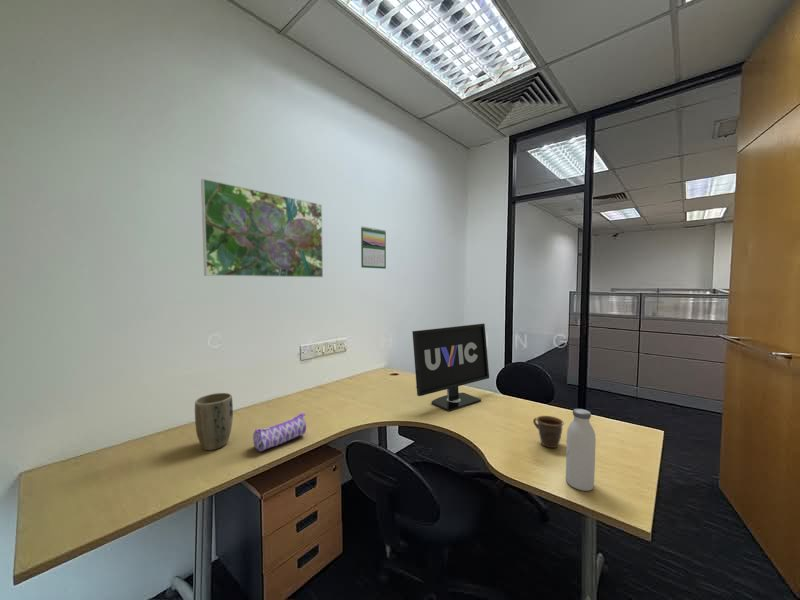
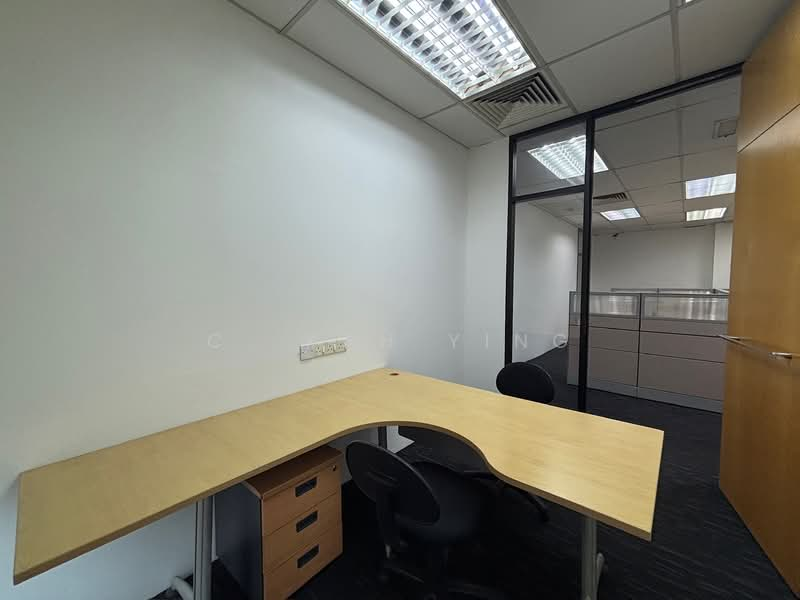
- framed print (270, 235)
- pencil case (280, 431)
- water bottle (580, 447)
- monitor (454, 364)
- calendar (373, 247)
- mug (547, 431)
- plant pot (214, 421)
